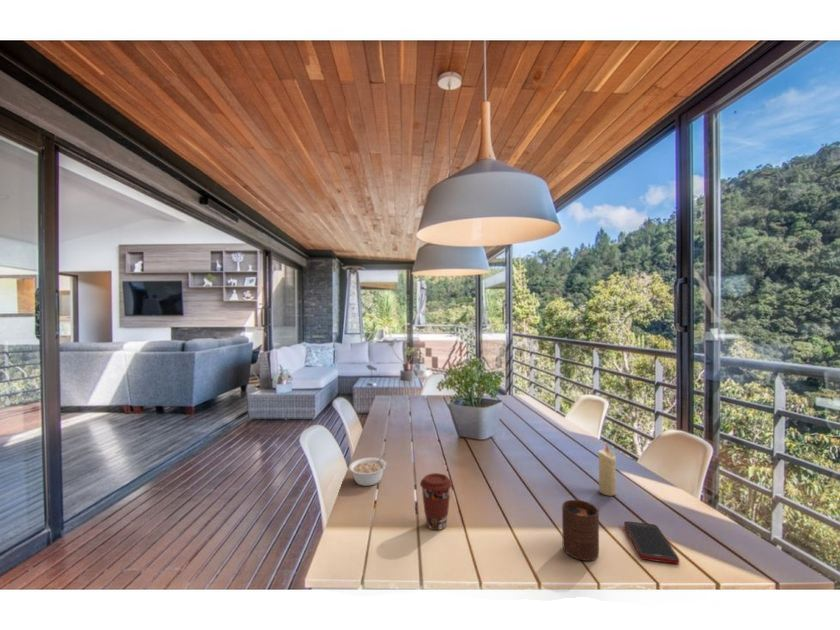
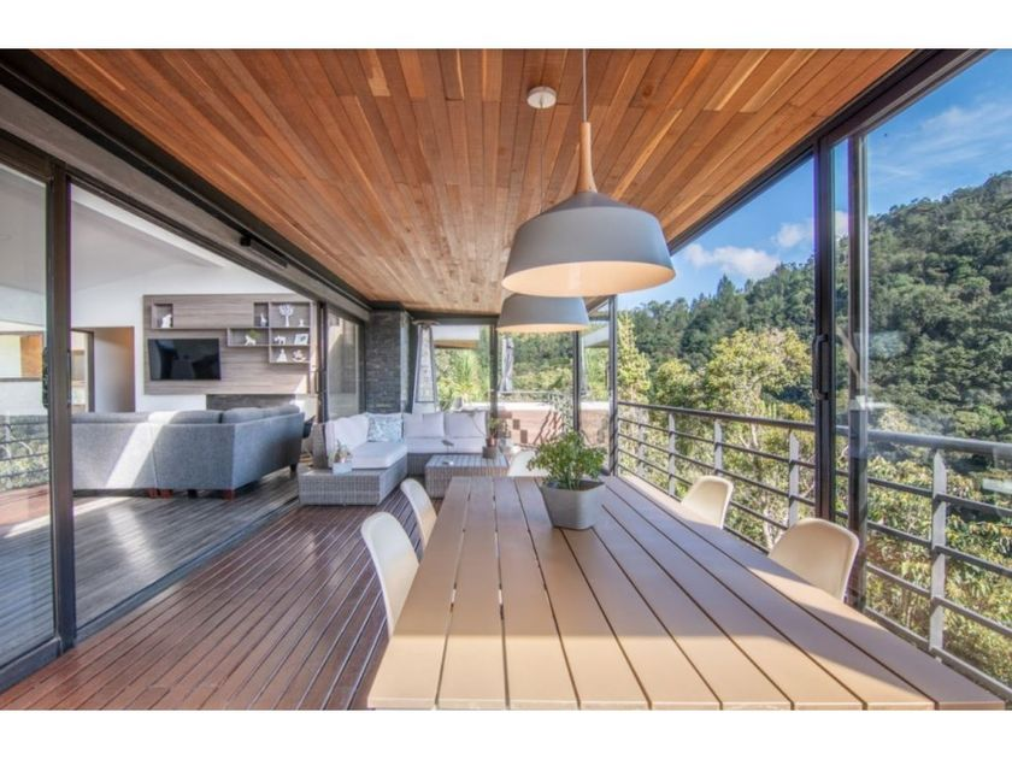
- cup (578, 526)
- legume (368, 470)
- candle (607, 467)
- coffee cup (436, 501)
- cell phone (649, 540)
